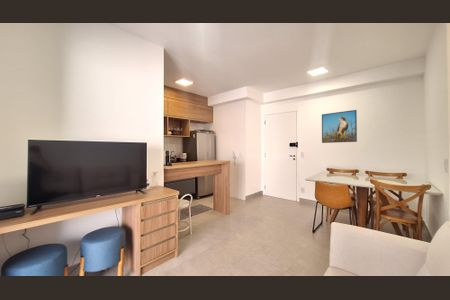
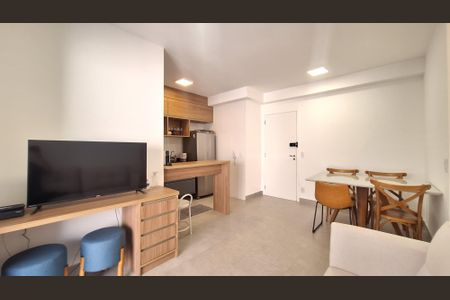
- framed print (338, 127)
